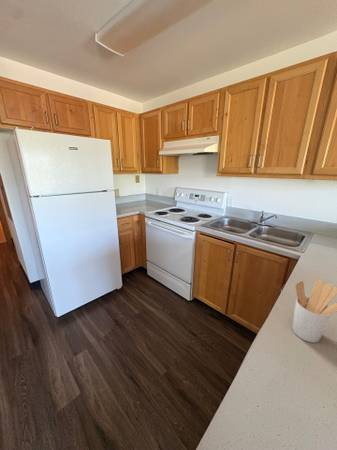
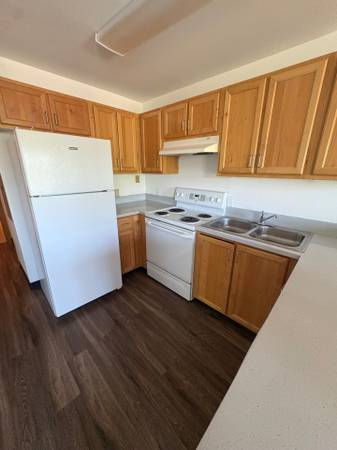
- utensil holder (314, 309)
